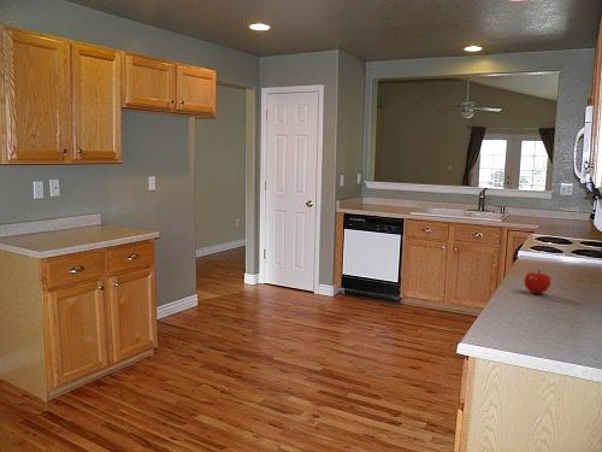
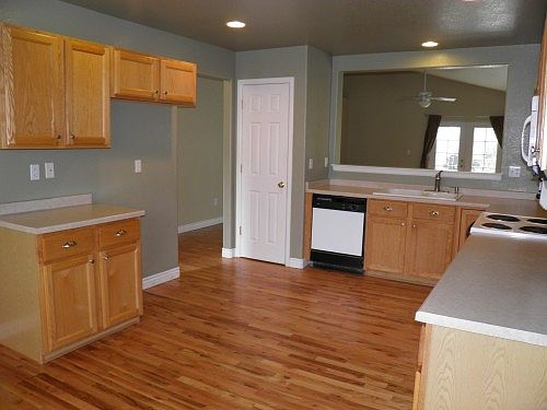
- fruit (537, 281)
